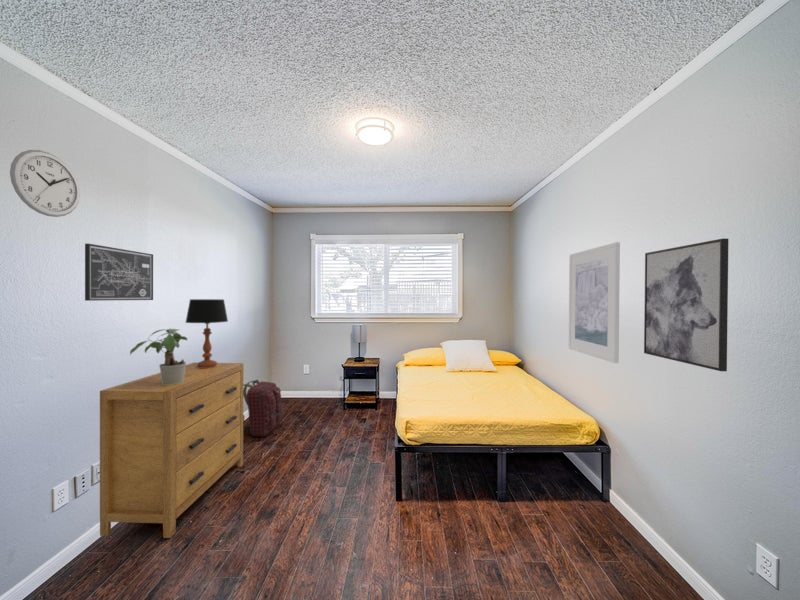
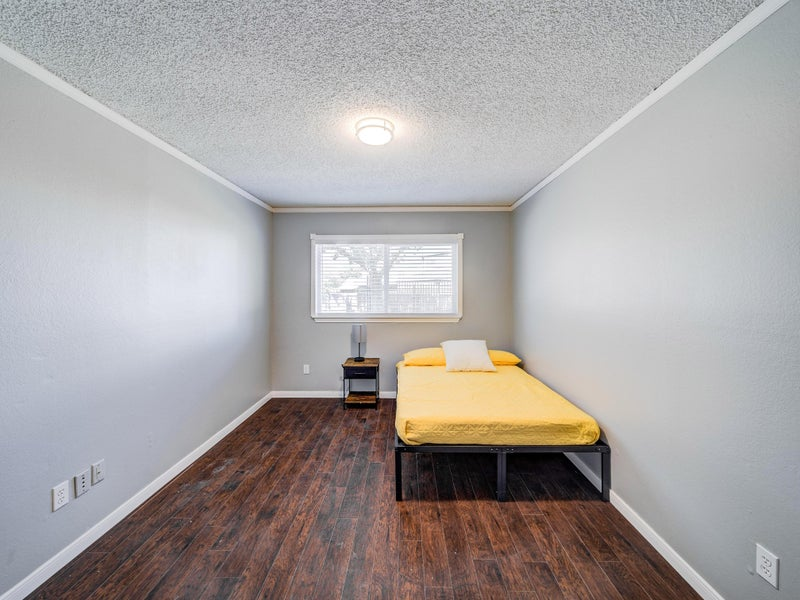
- backpack (259, 405)
- potted plant (166, 355)
- dresser (185, 434)
- wall clock (49, 184)
- wall art (122, 274)
- table lamp (207, 332)
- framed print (590, 302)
- wall art (680, 304)
